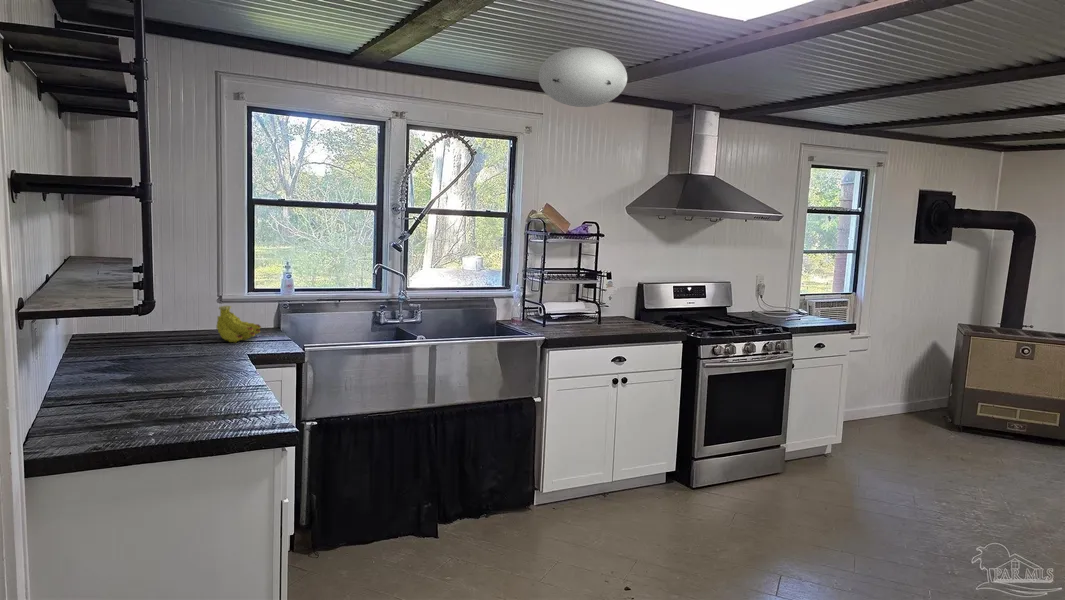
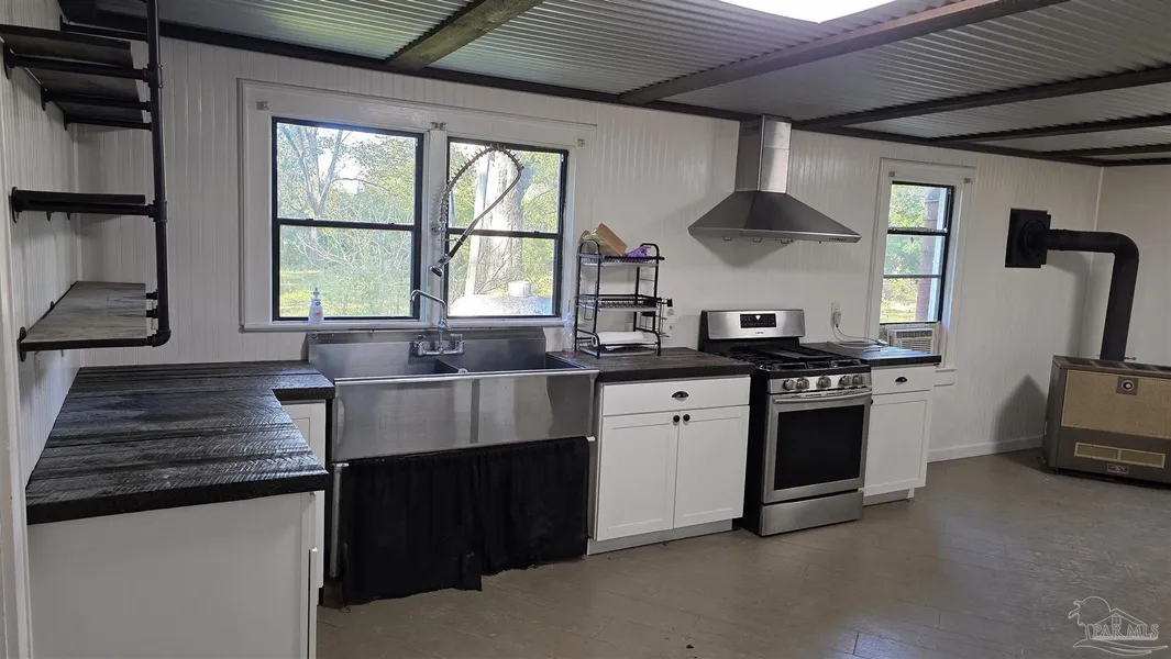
- ceiling light (582, 77)
- fruit (238, 323)
